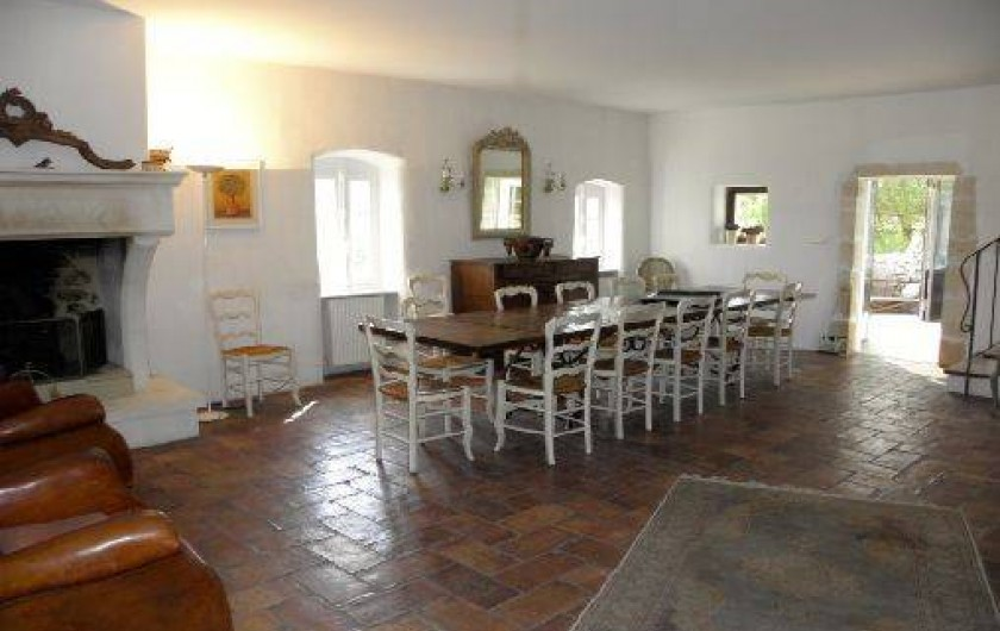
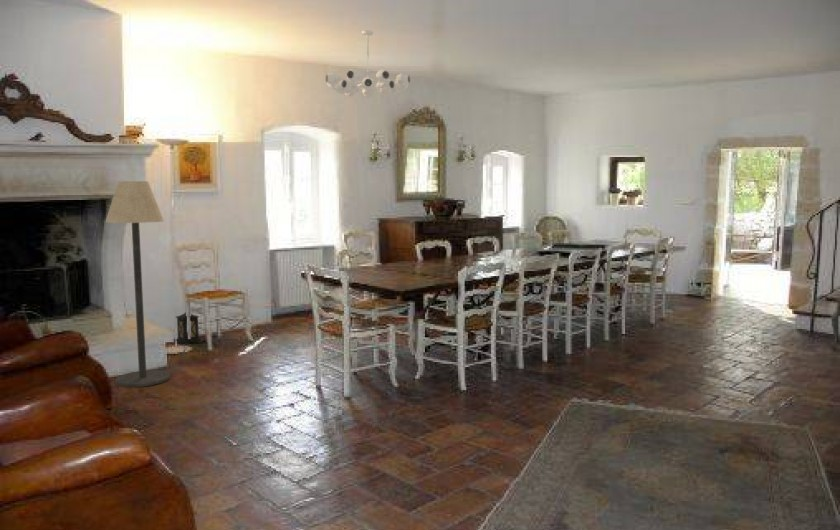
+ chandelier (367, 63)
+ lantern (186, 325)
+ floor lamp (138, 282)
